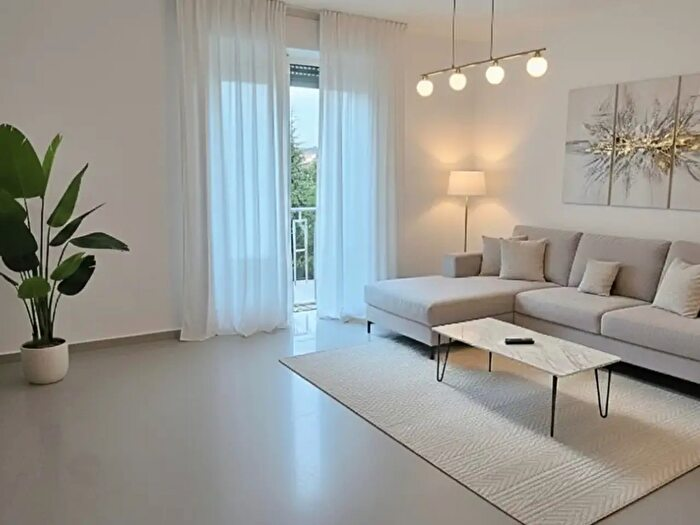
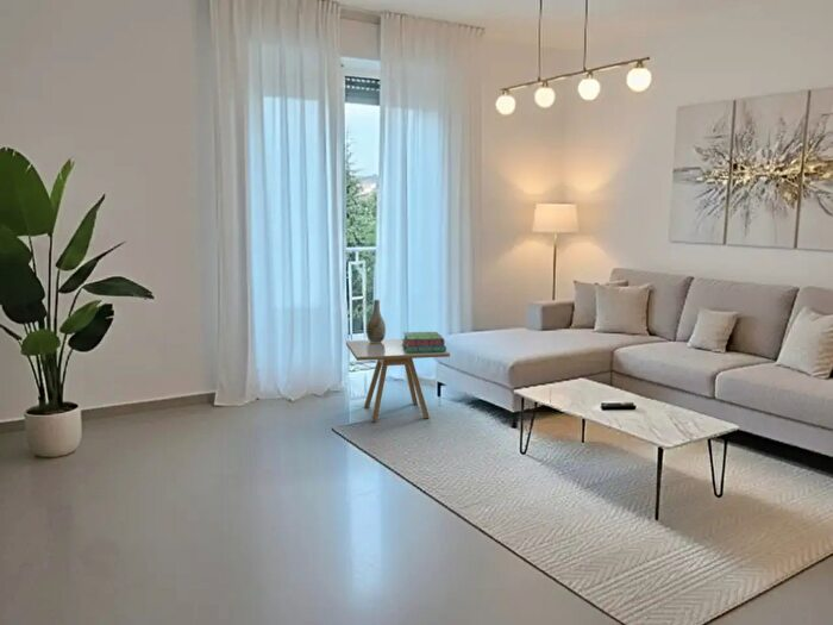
+ stack of books (422, 340)
+ vase (375, 320)
+ side table (384, 377)
